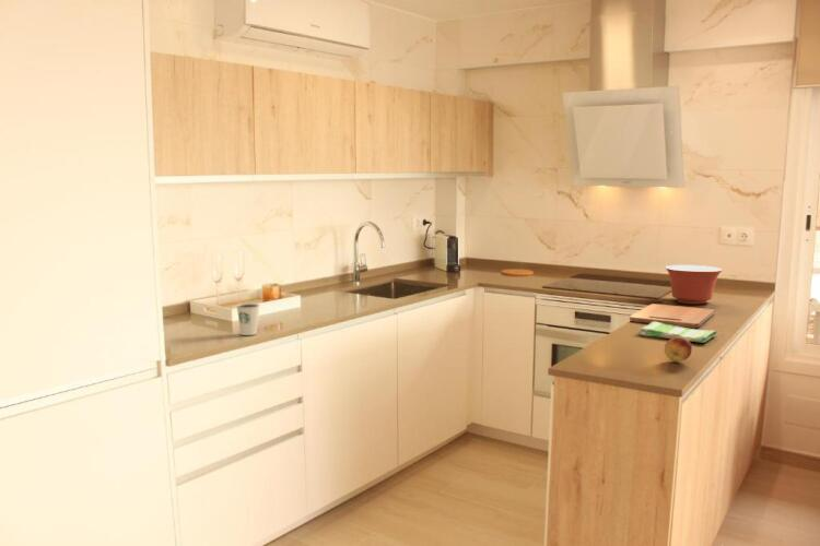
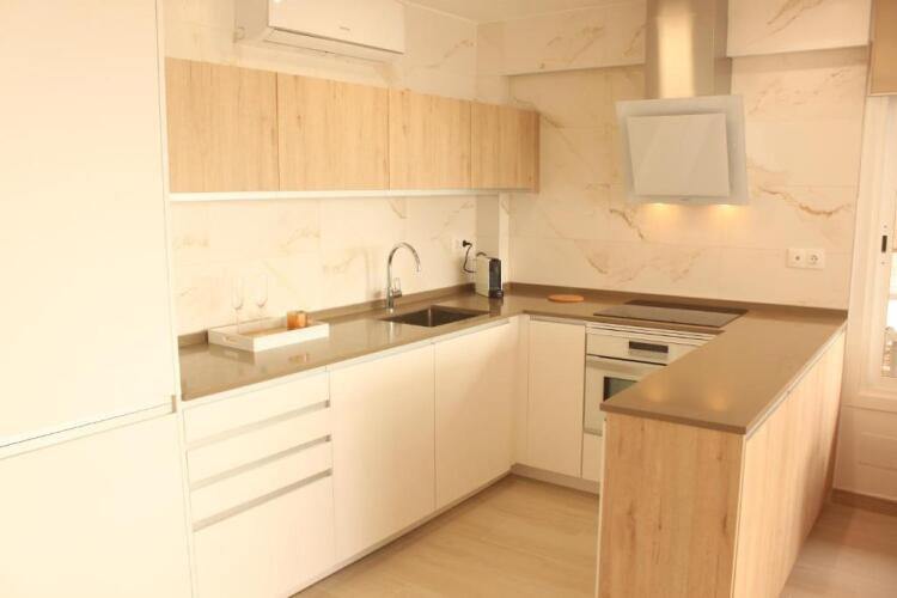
- cutting board (672, 314)
- fruit (678, 348)
- dish towel (677, 331)
- mixing bowl (692, 284)
- dixie cup (248, 319)
